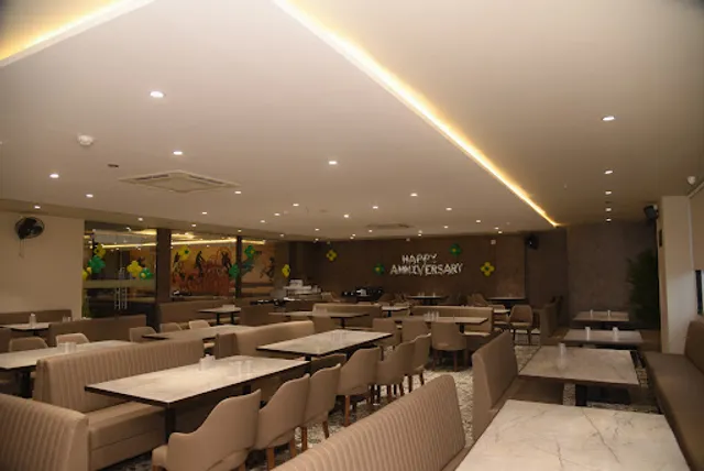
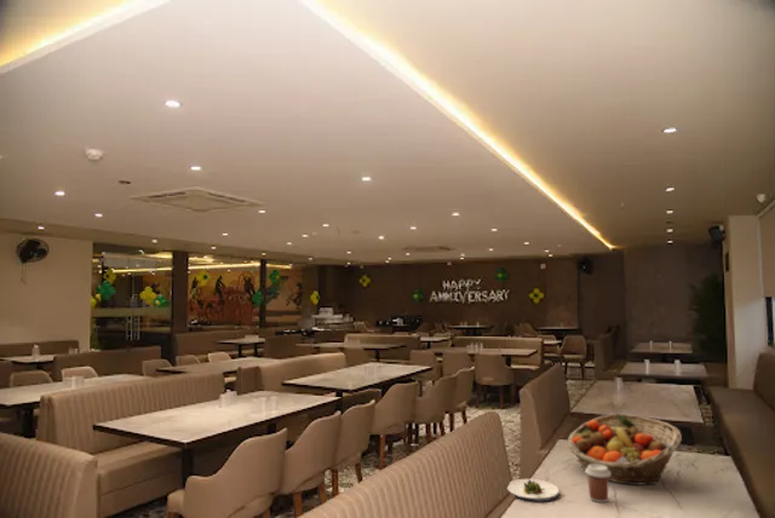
+ salad plate (533, 485)
+ coffee cup (598, 483)
+ fruit basket (621, 447)
